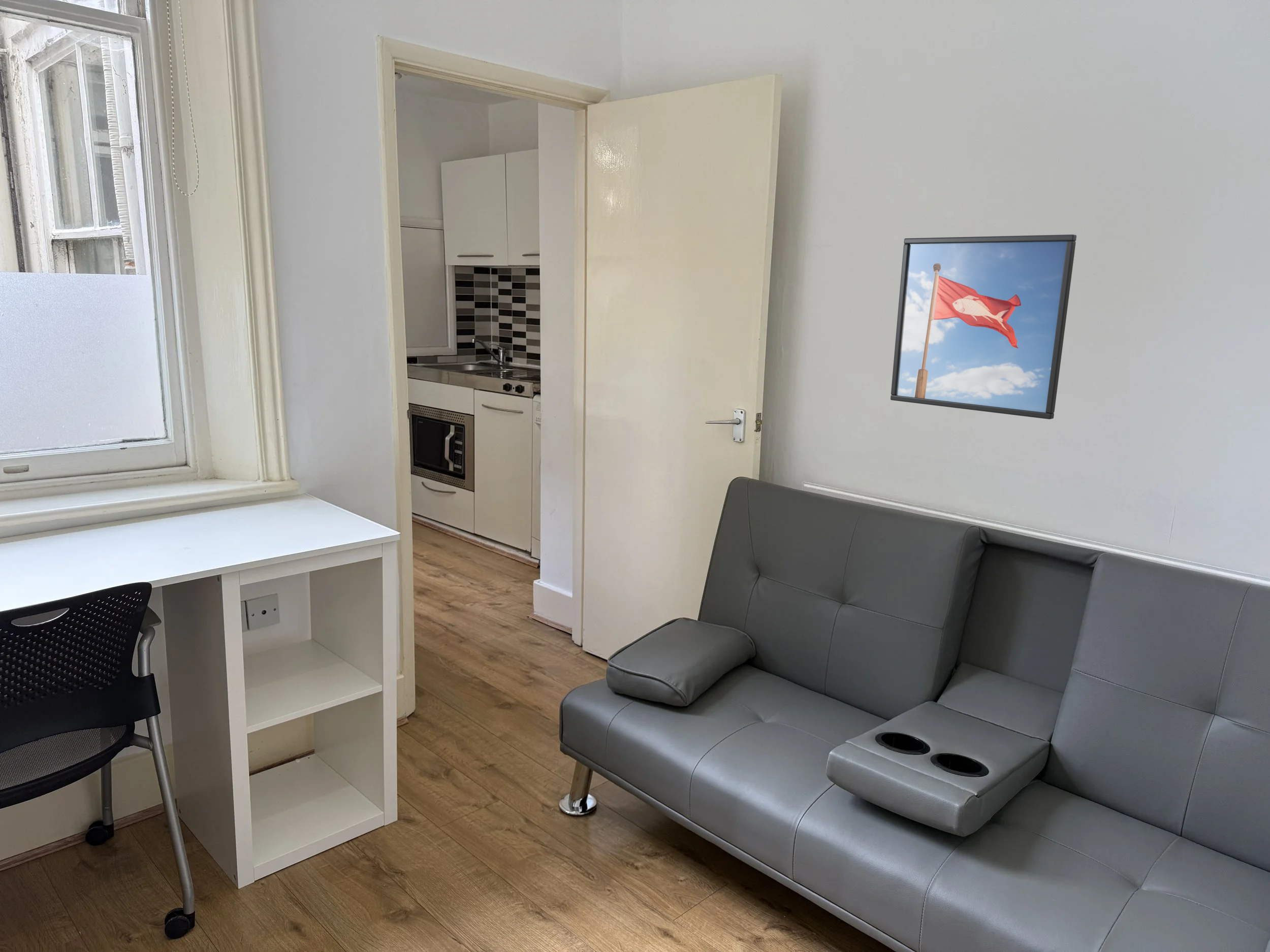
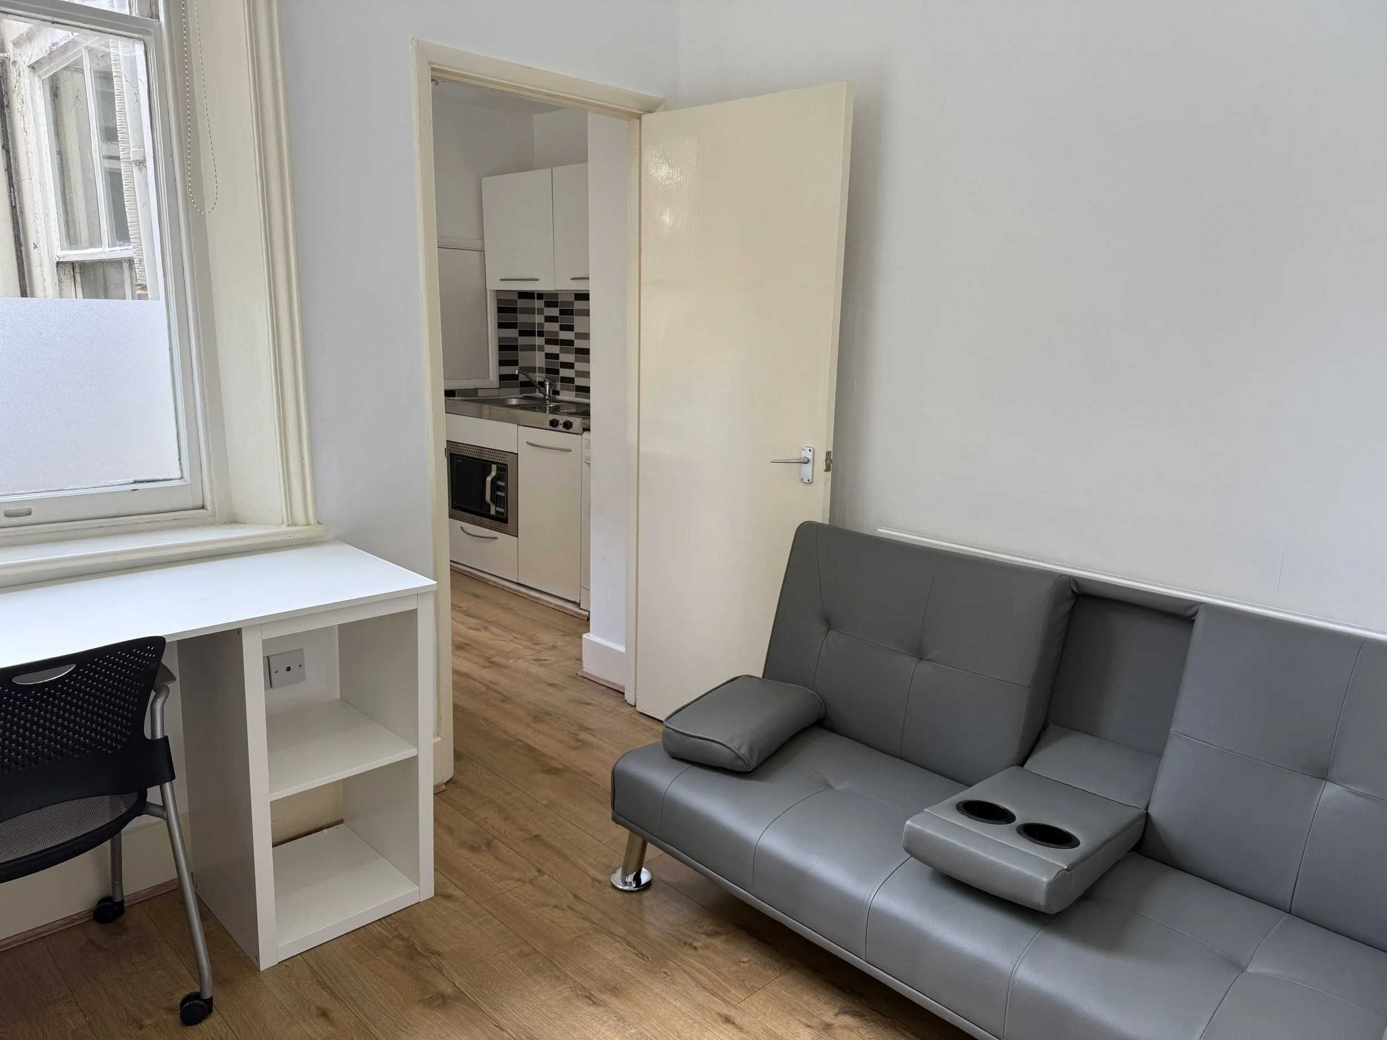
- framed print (975, 324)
